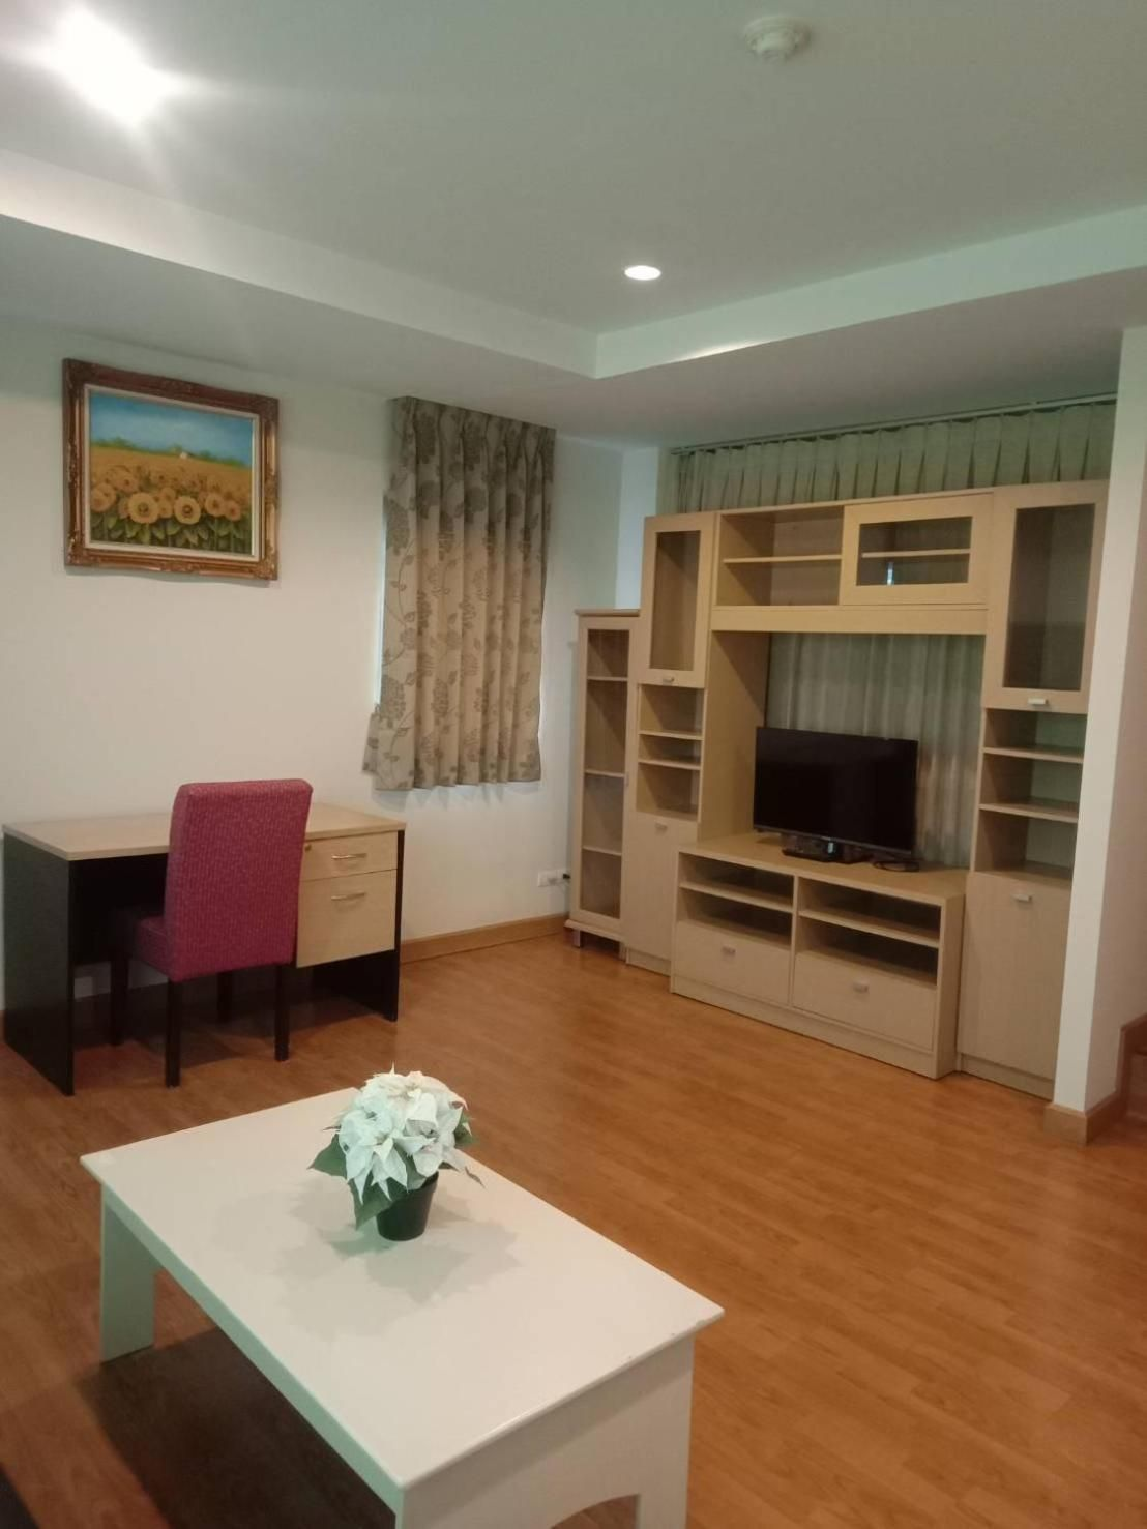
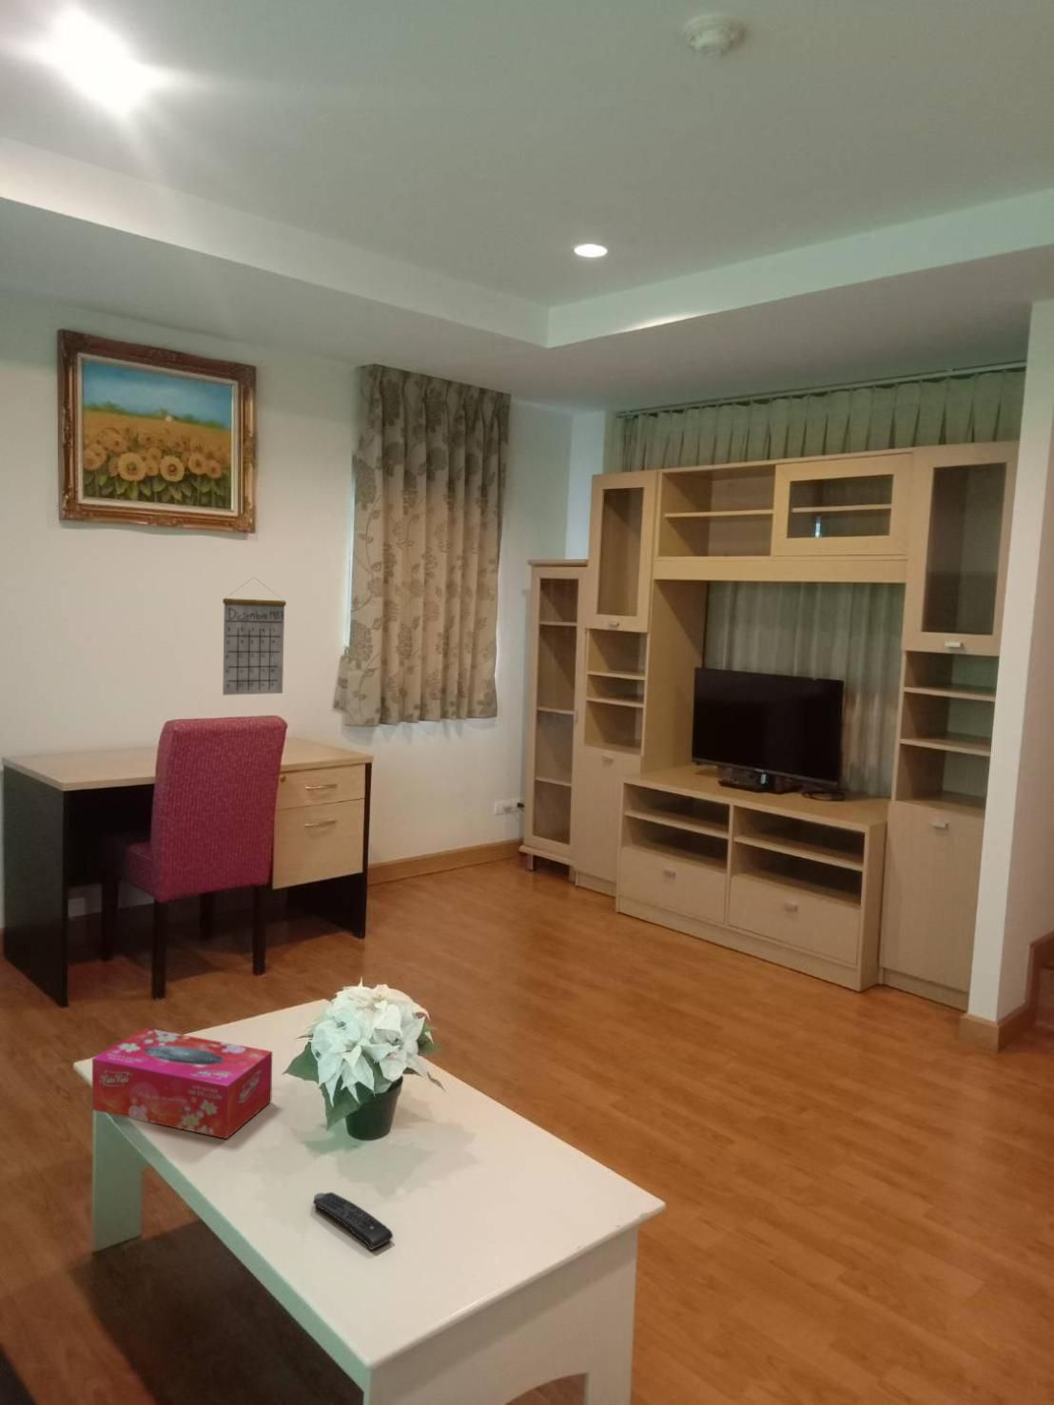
+ remote control (348, 1217)
+ tissue box (183, 1079)
+ calendar (254, 636)
